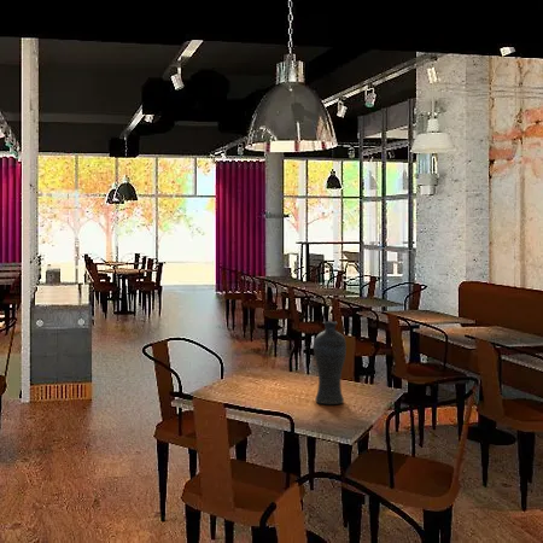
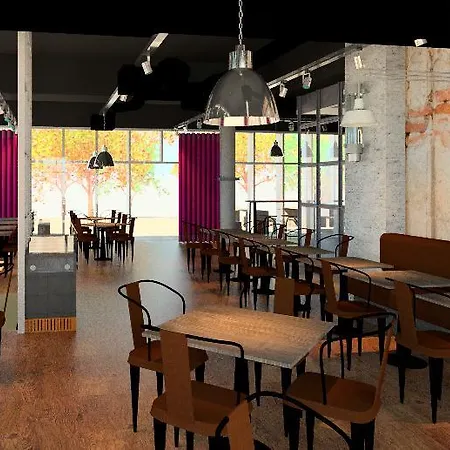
- vase (329, 362)
